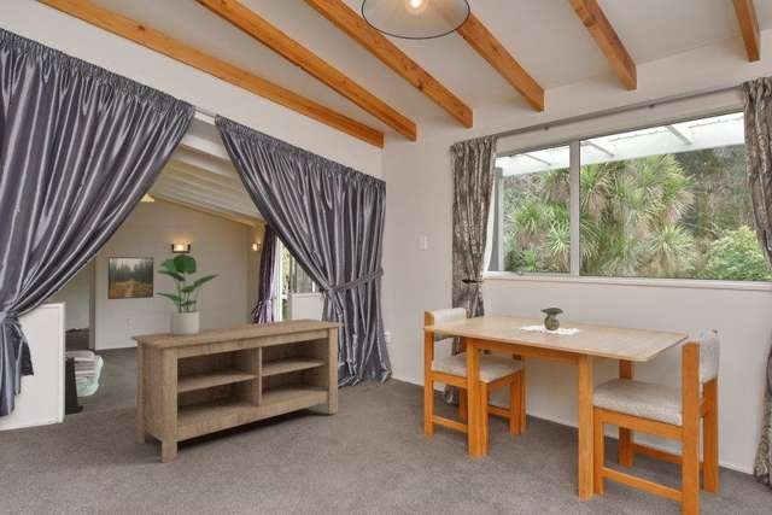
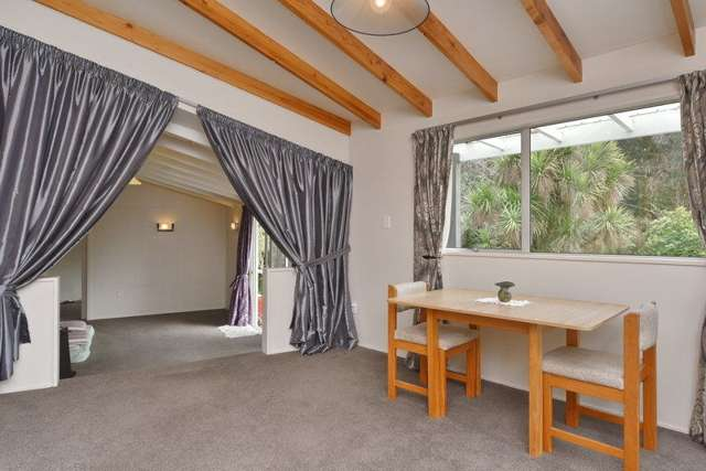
- potted plant (188, 292)
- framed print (130, 277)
- storage bench (247, 378)
